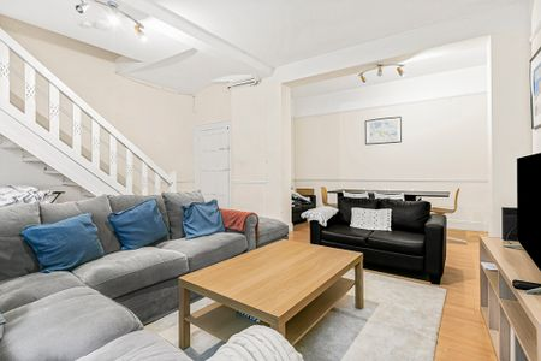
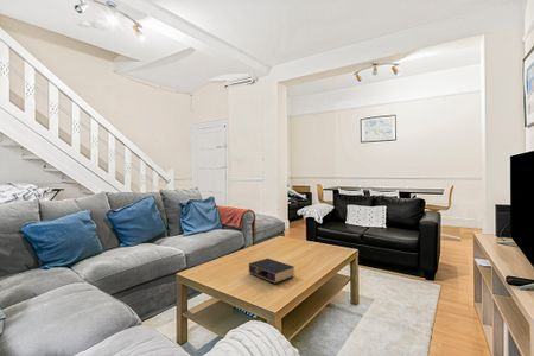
+ book (271, 269)
